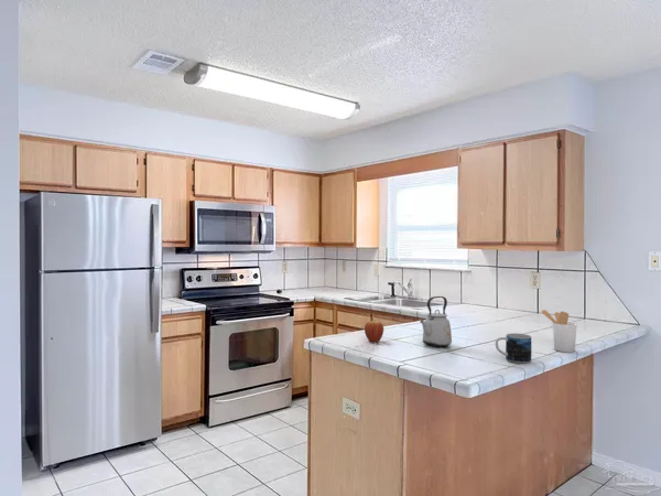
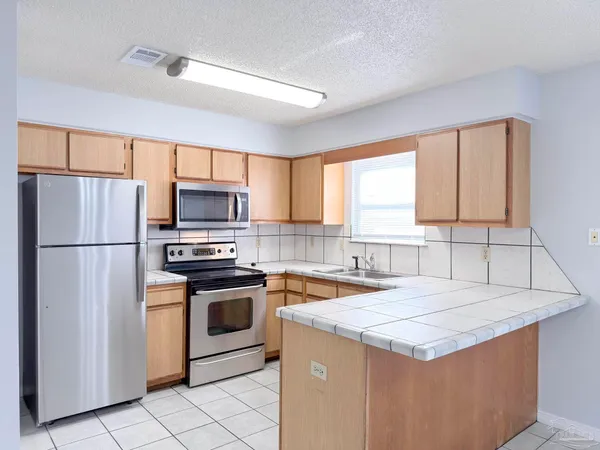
- kettle (433, 321)
- fruit (373, 330)
- mug (512, 347)
- utensil holder (557, 328)
